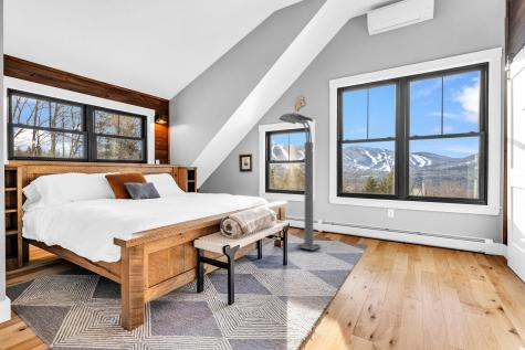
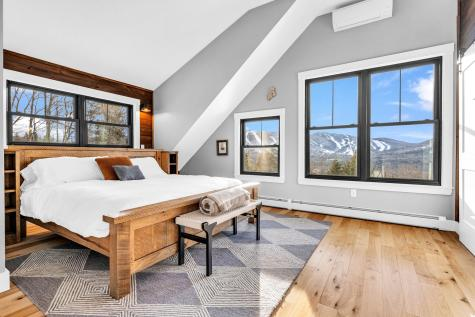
- floor lamp (305, 184)
